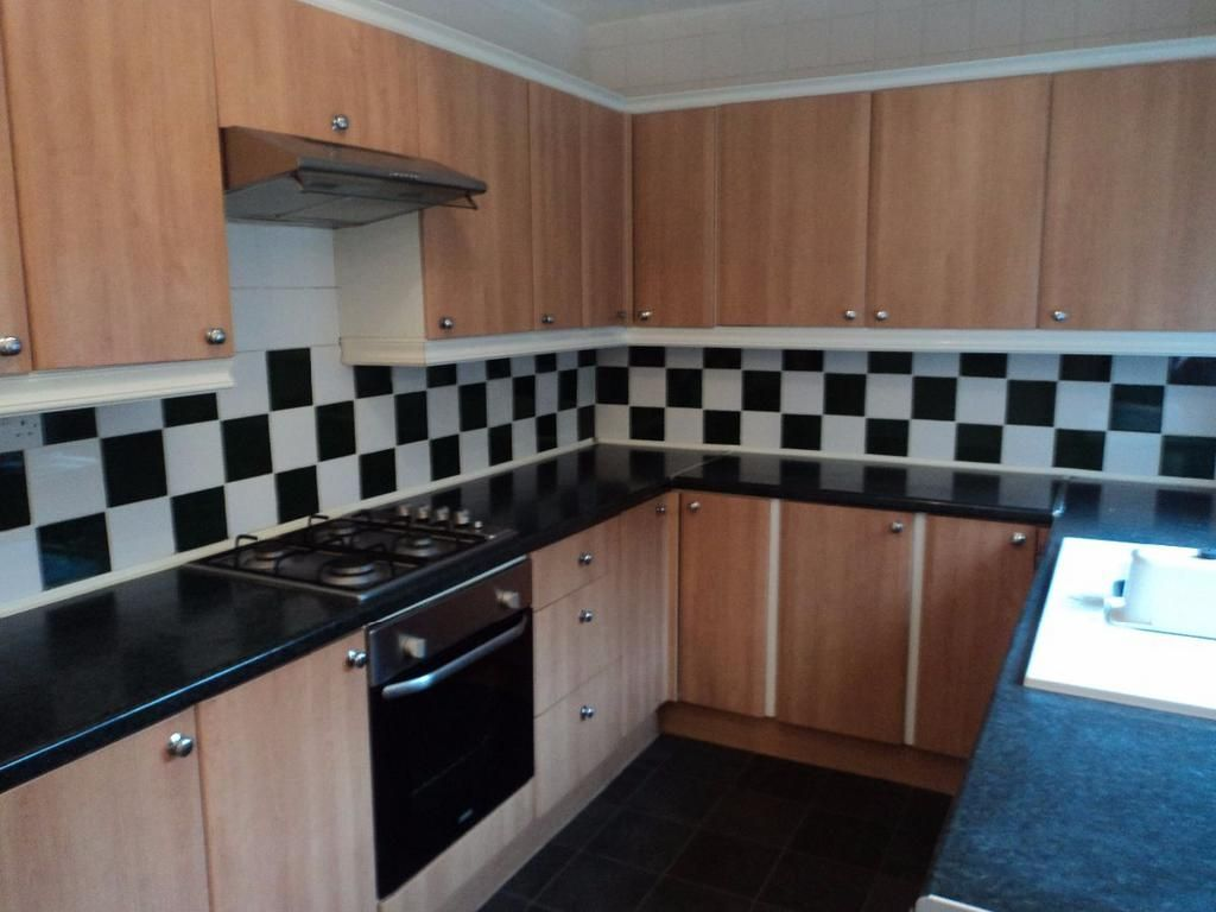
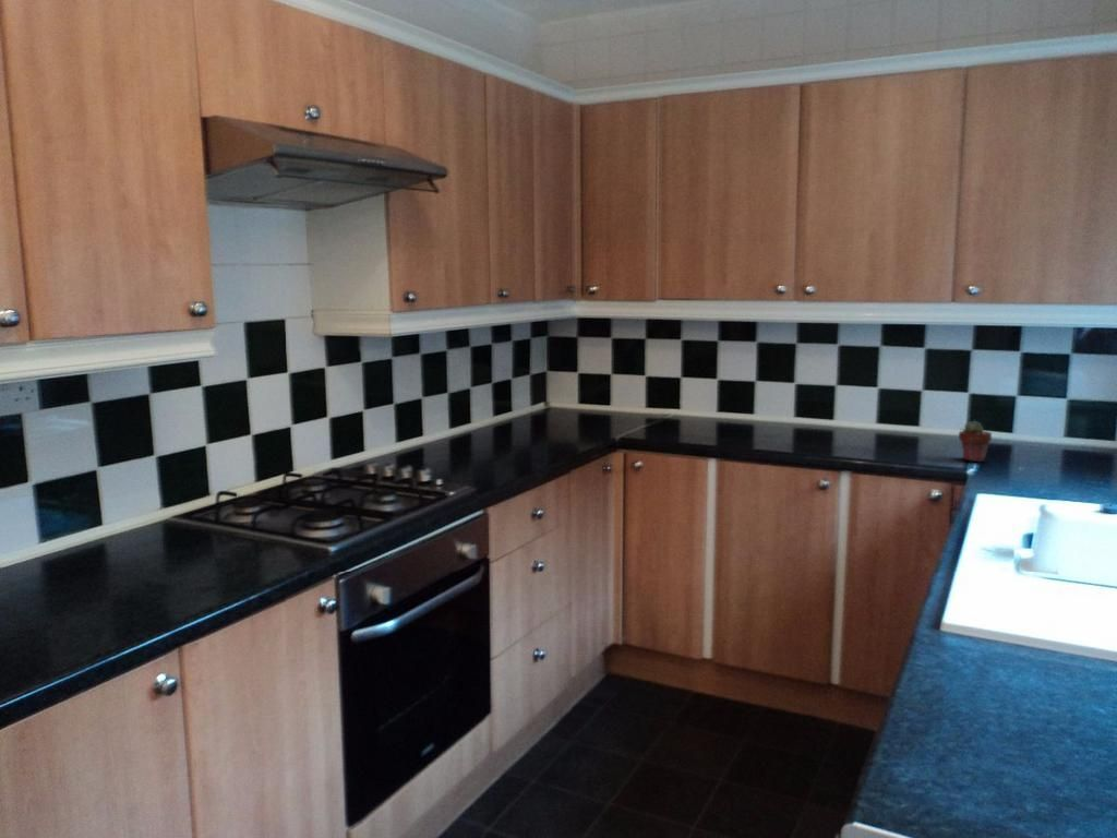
+ potted succulent (974, 440)
